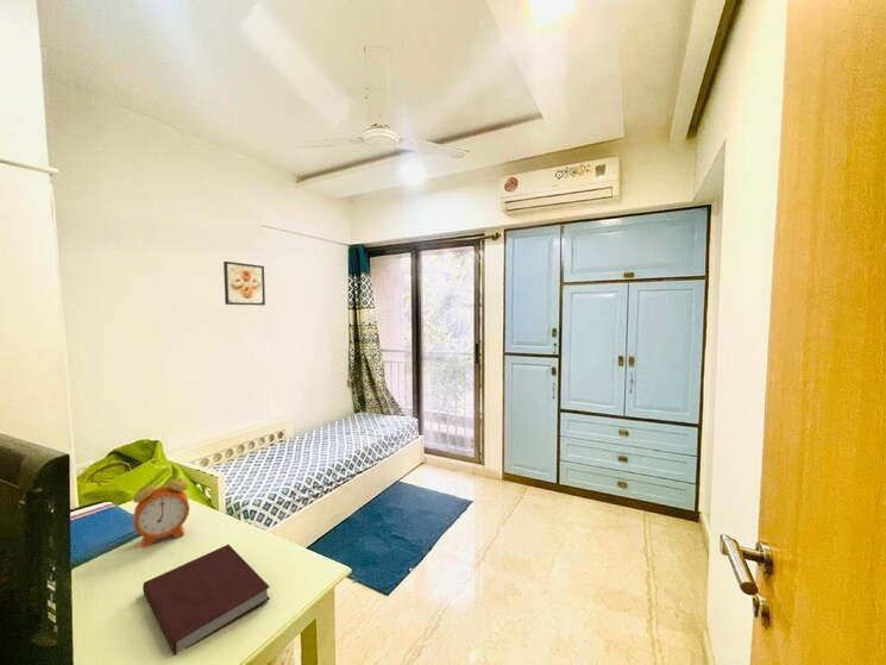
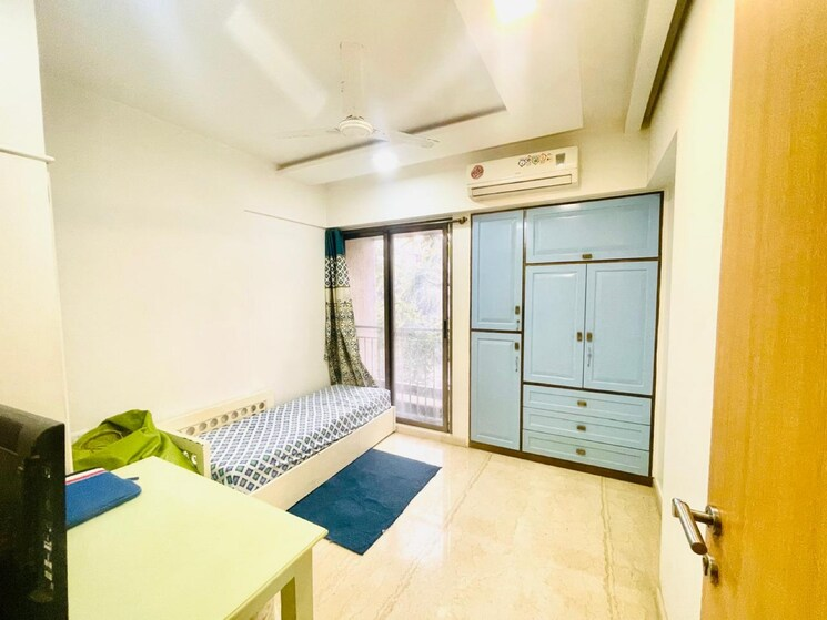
- alarm clock (162, 504)
- notebook (206, 590)
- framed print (245, 284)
